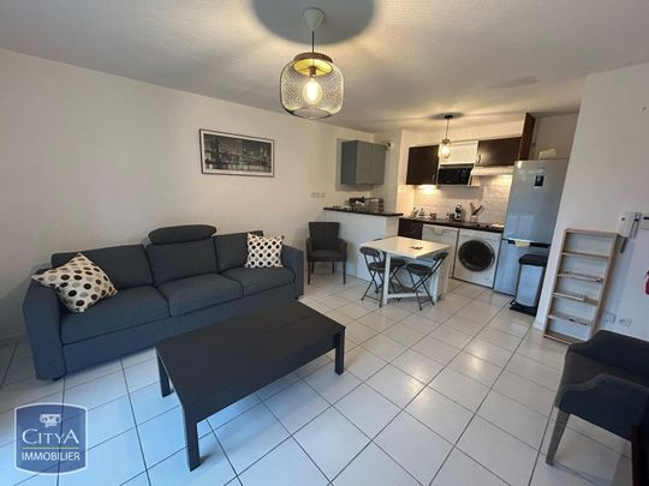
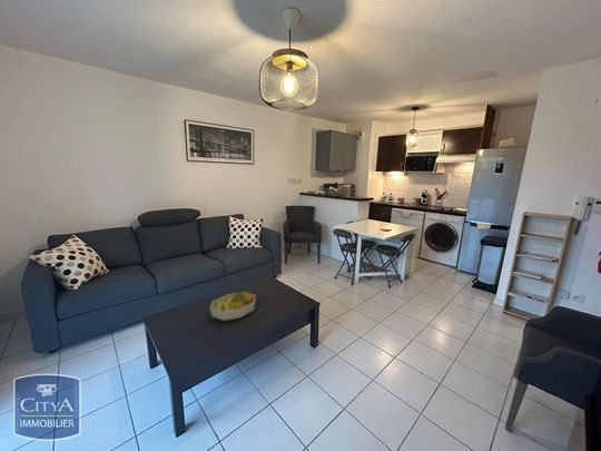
+ fruit bowl (234, 304)
